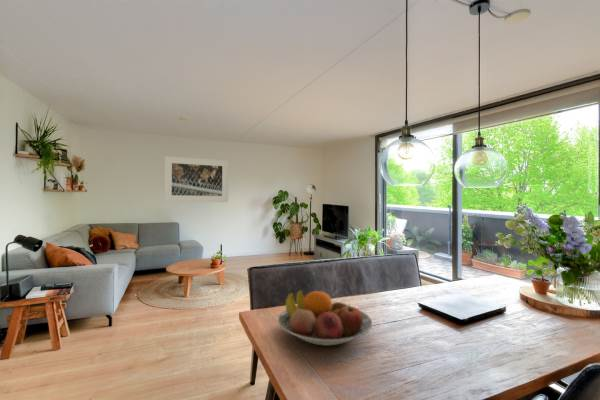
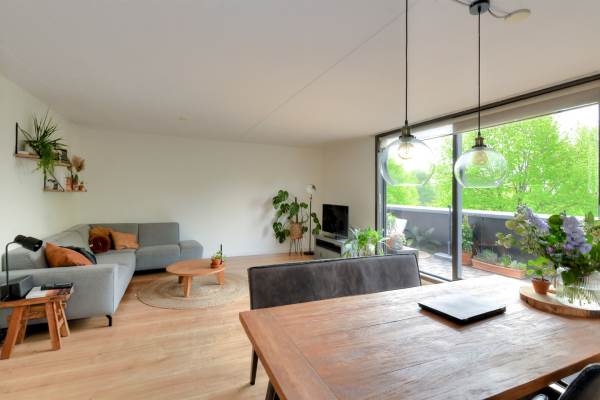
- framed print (197, 180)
- fruit bowl (324, 314)
